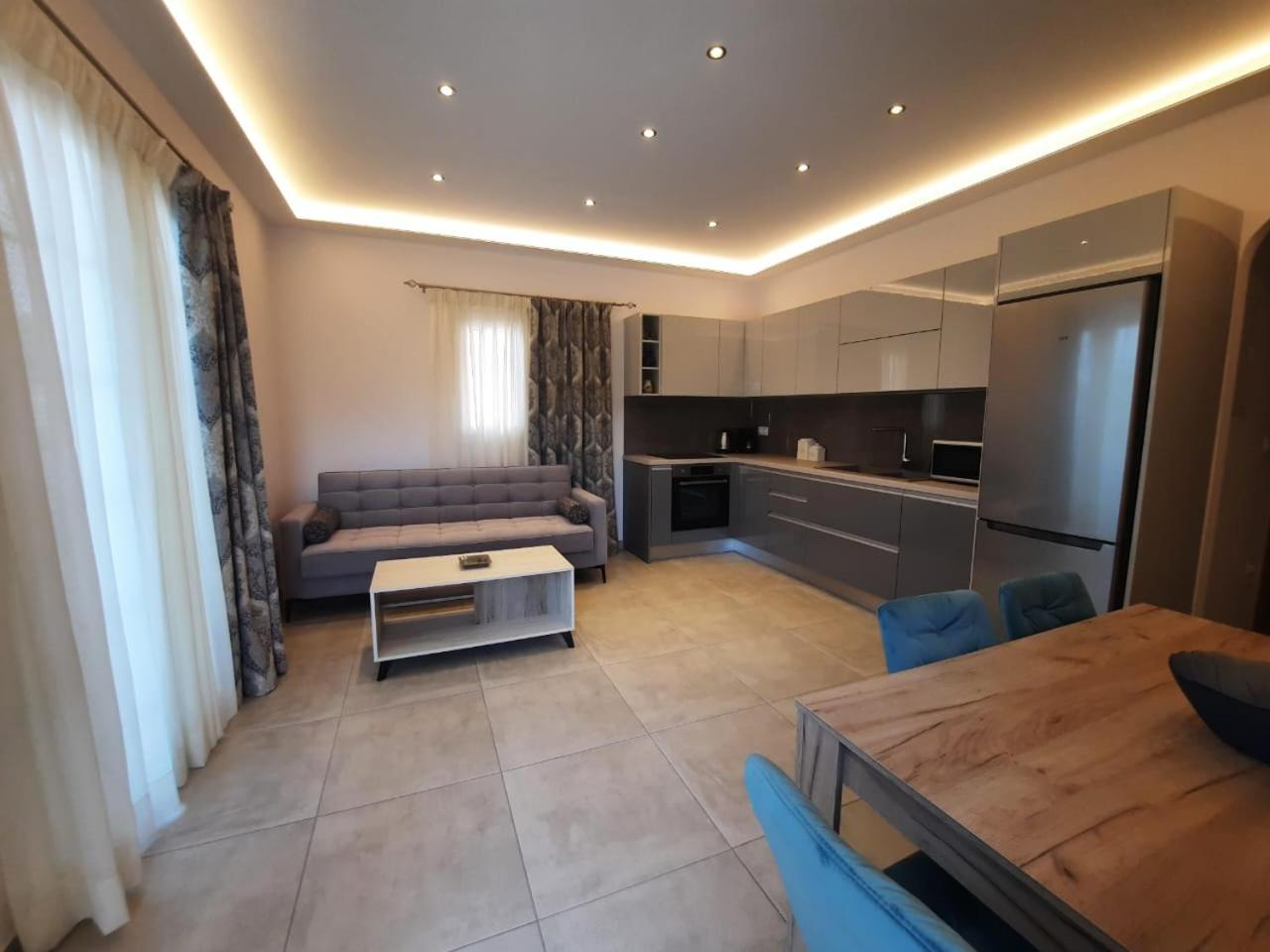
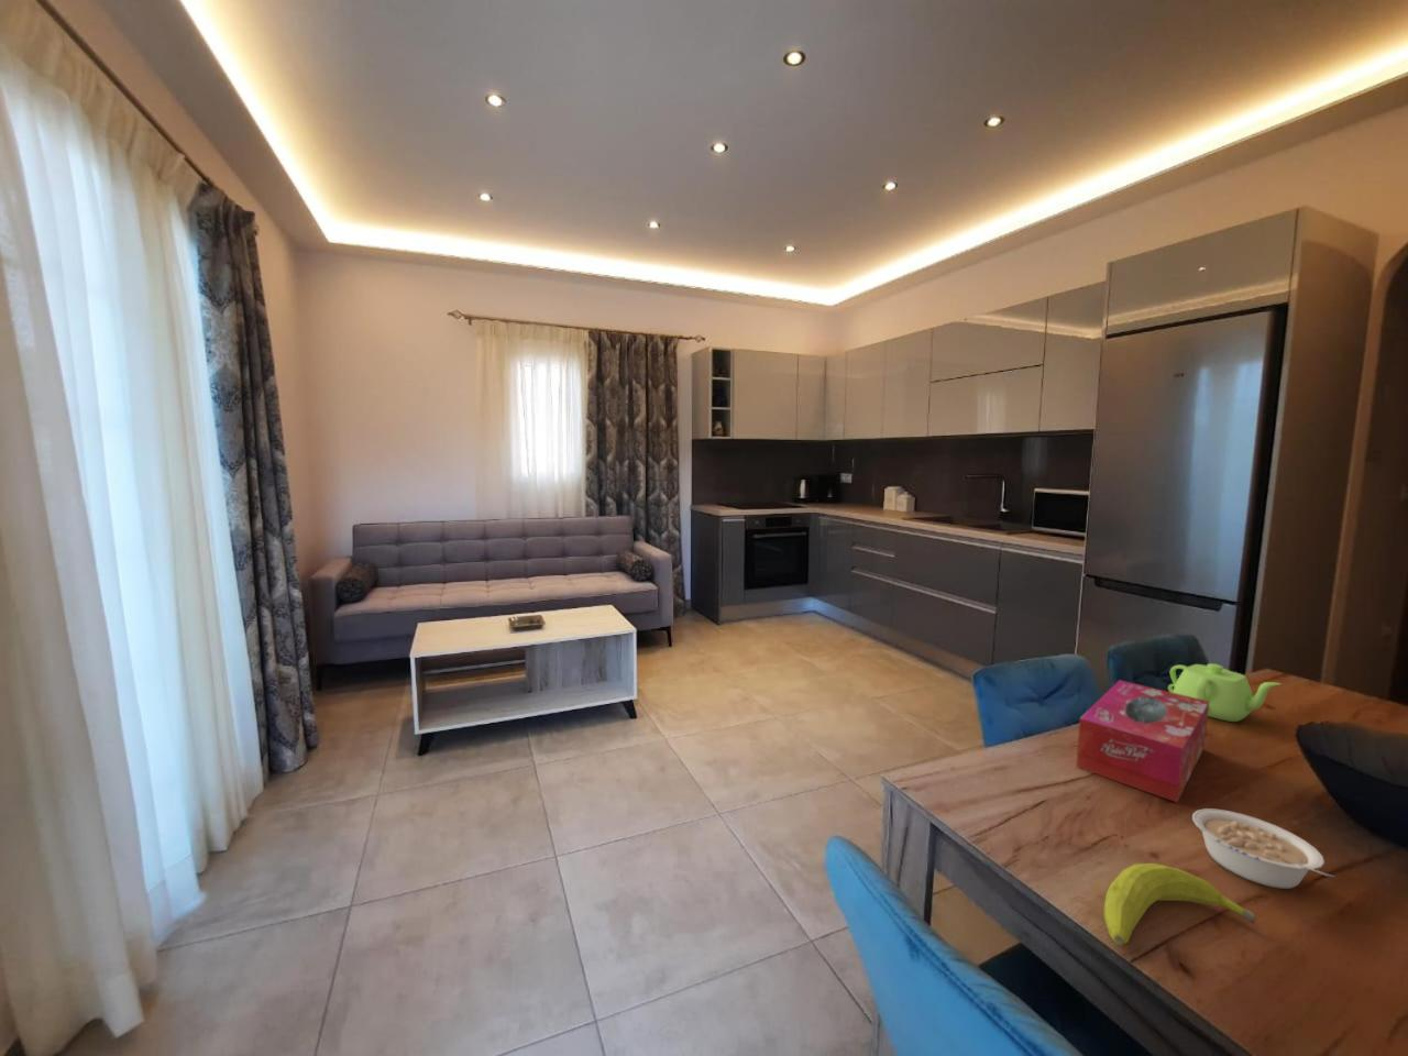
+ tissue box (1144, 732)
+ teapot (1220, 689)
+ legume (1257, 850)
+ fruit (1171, 900)
